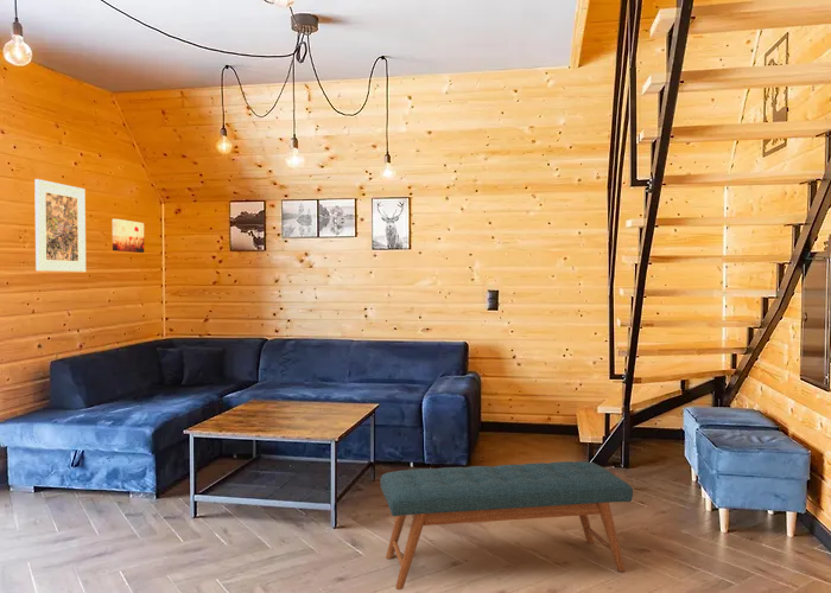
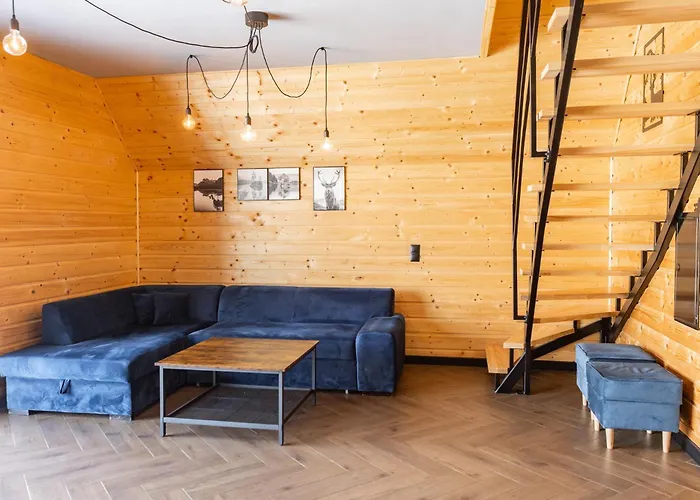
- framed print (61, 228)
- bench (502, 518)
- wall art (128, 236)
